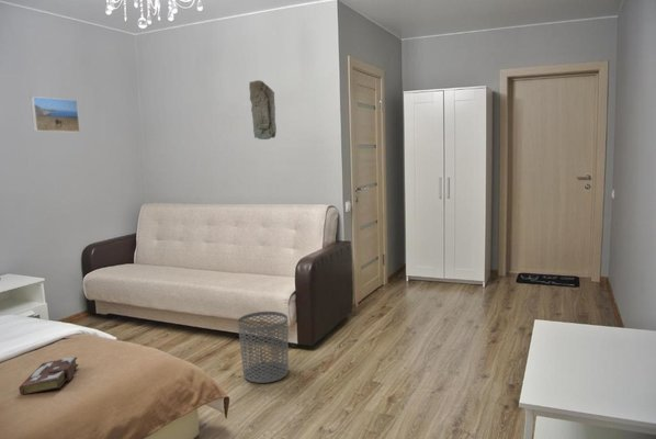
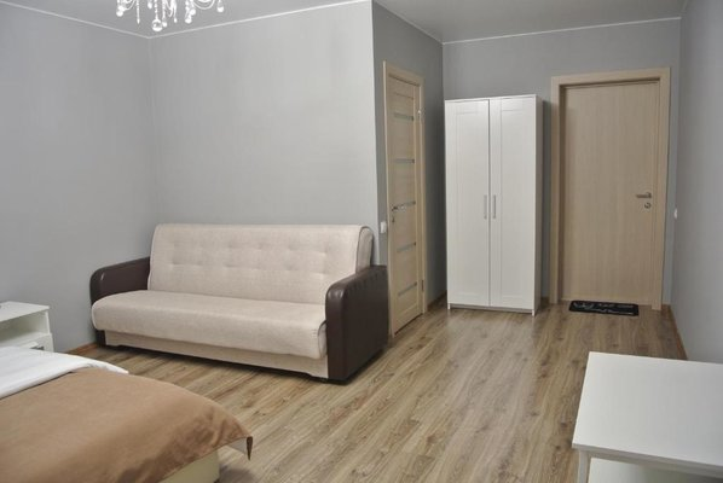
- stone relief (262, 110)
- book (52, 373)
- waste bin (264, 347)
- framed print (56, 114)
